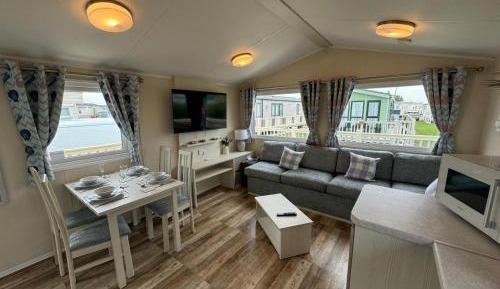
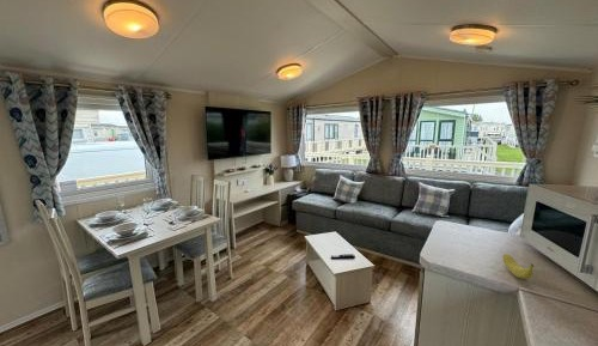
+ fruit (517, 263)
